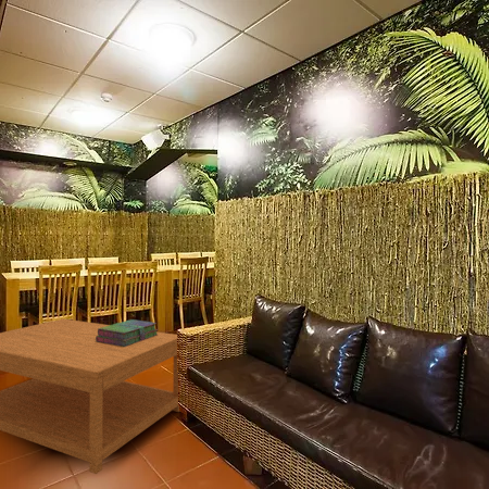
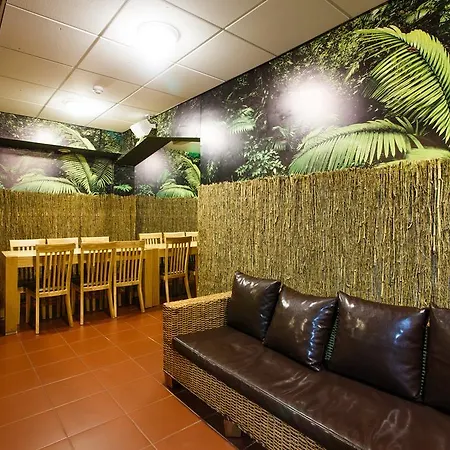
- coffee table (75, 377)
- stack of books (127, 331)
